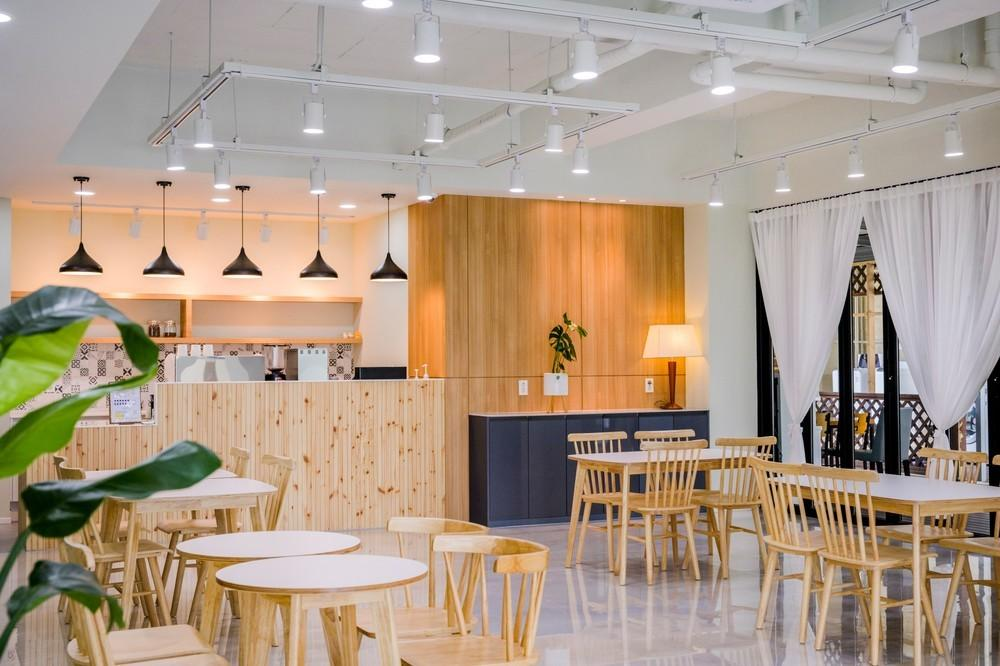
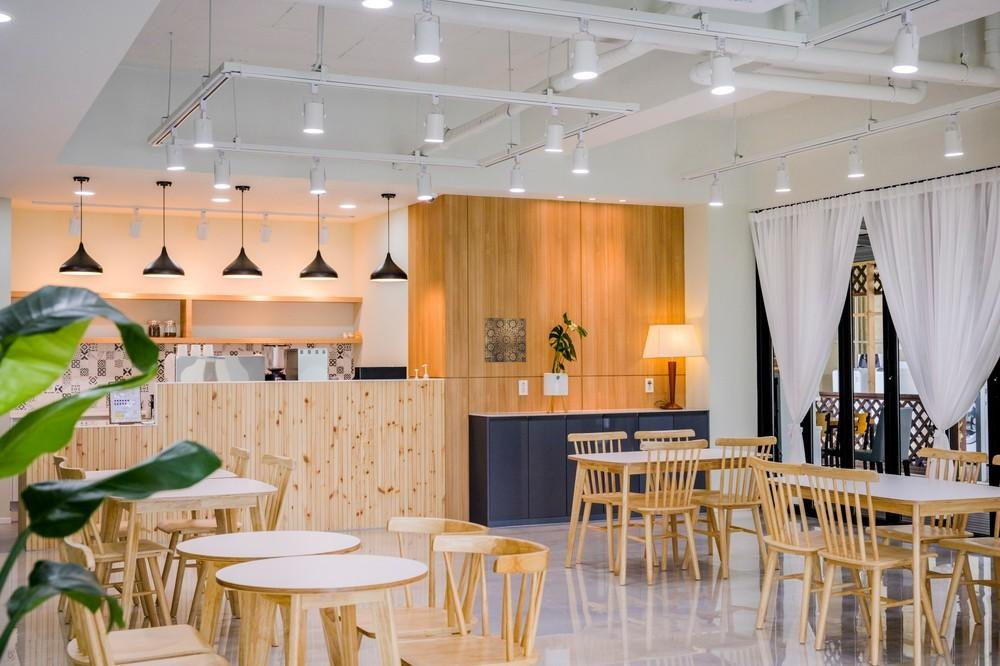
+ wall art (505, 340)
